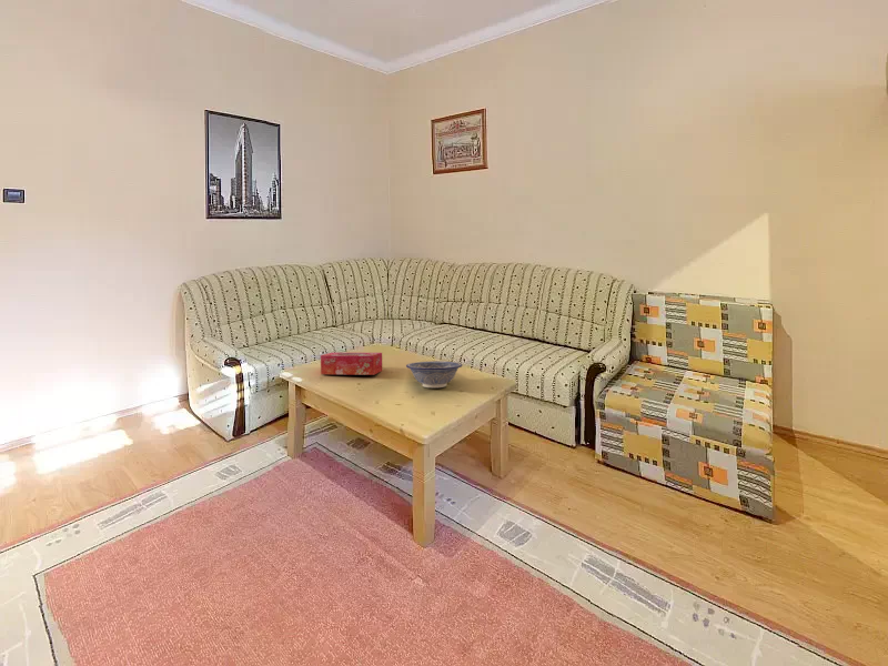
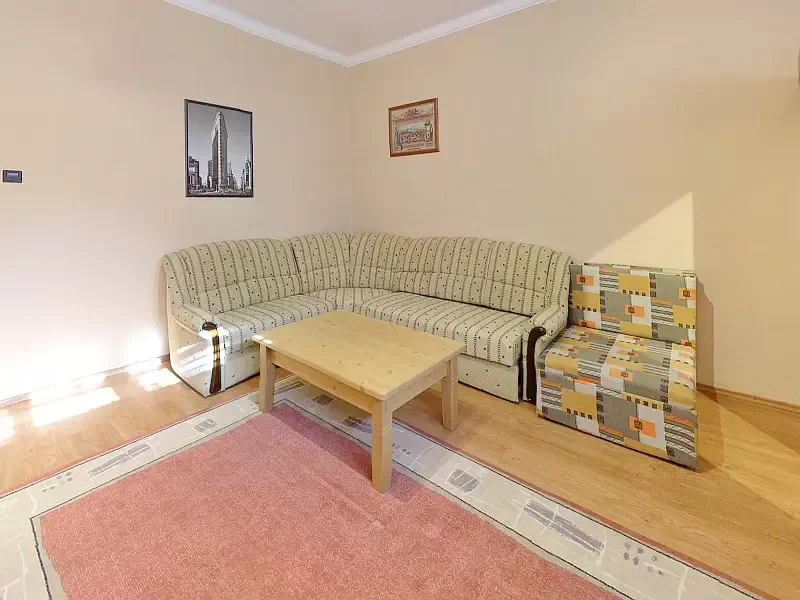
- tissue box (352, 363)
- decorative bowl (434, 375)
